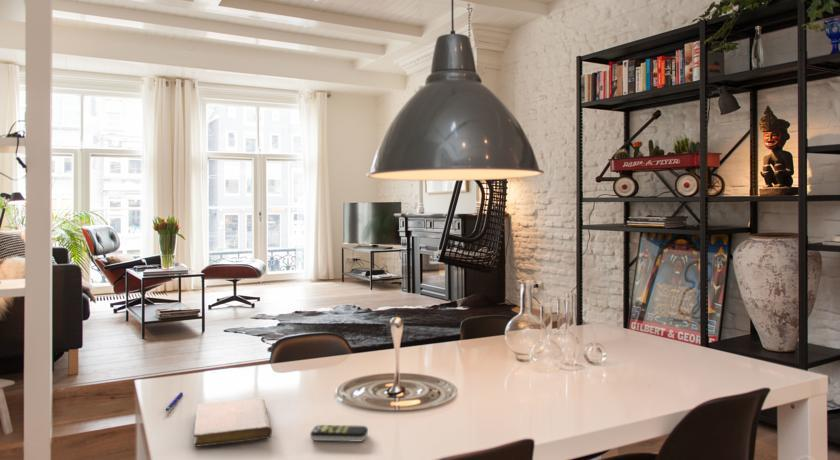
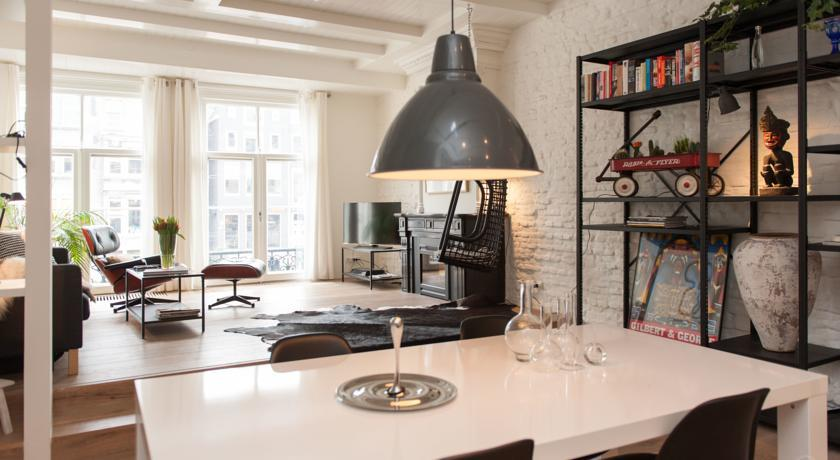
- notebook (232, 419)
- remote control (339, 432)
- pen (174, 401)
